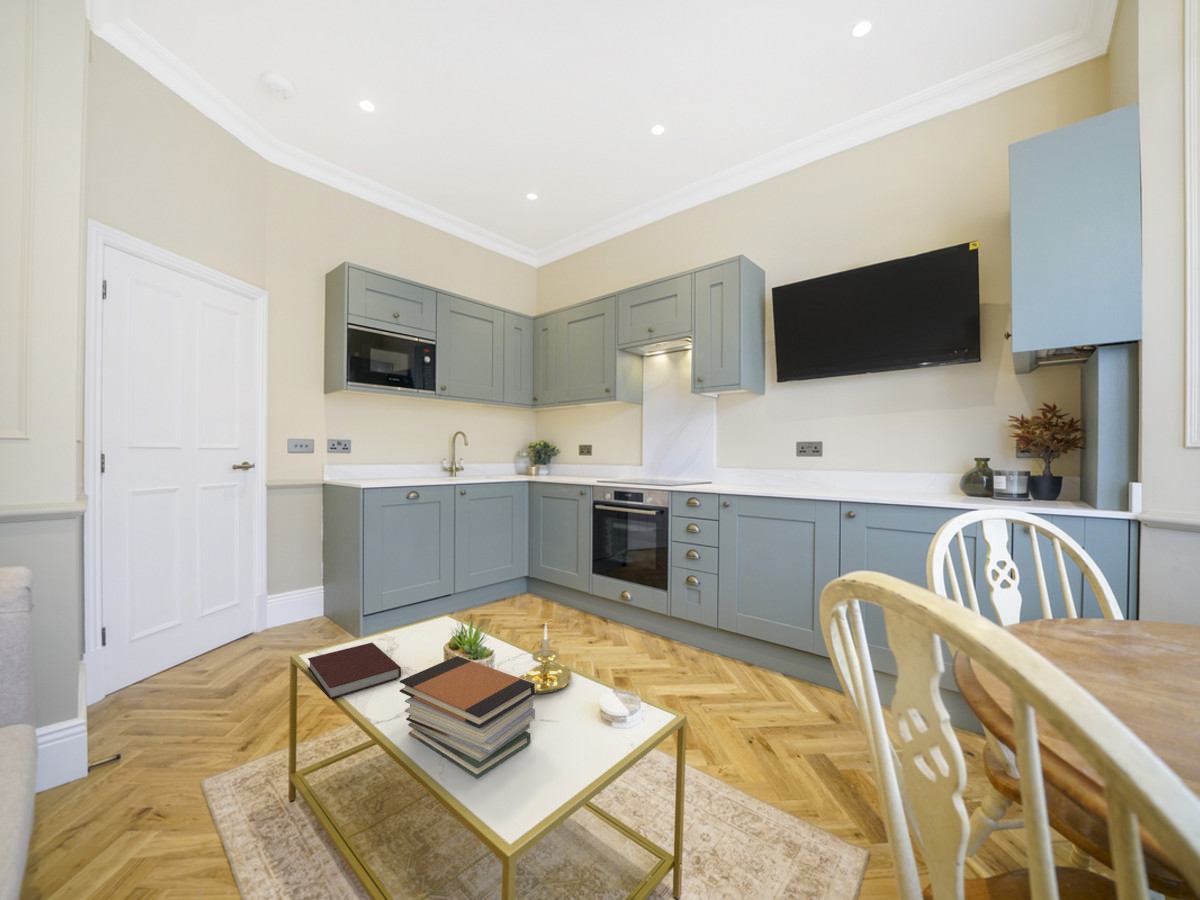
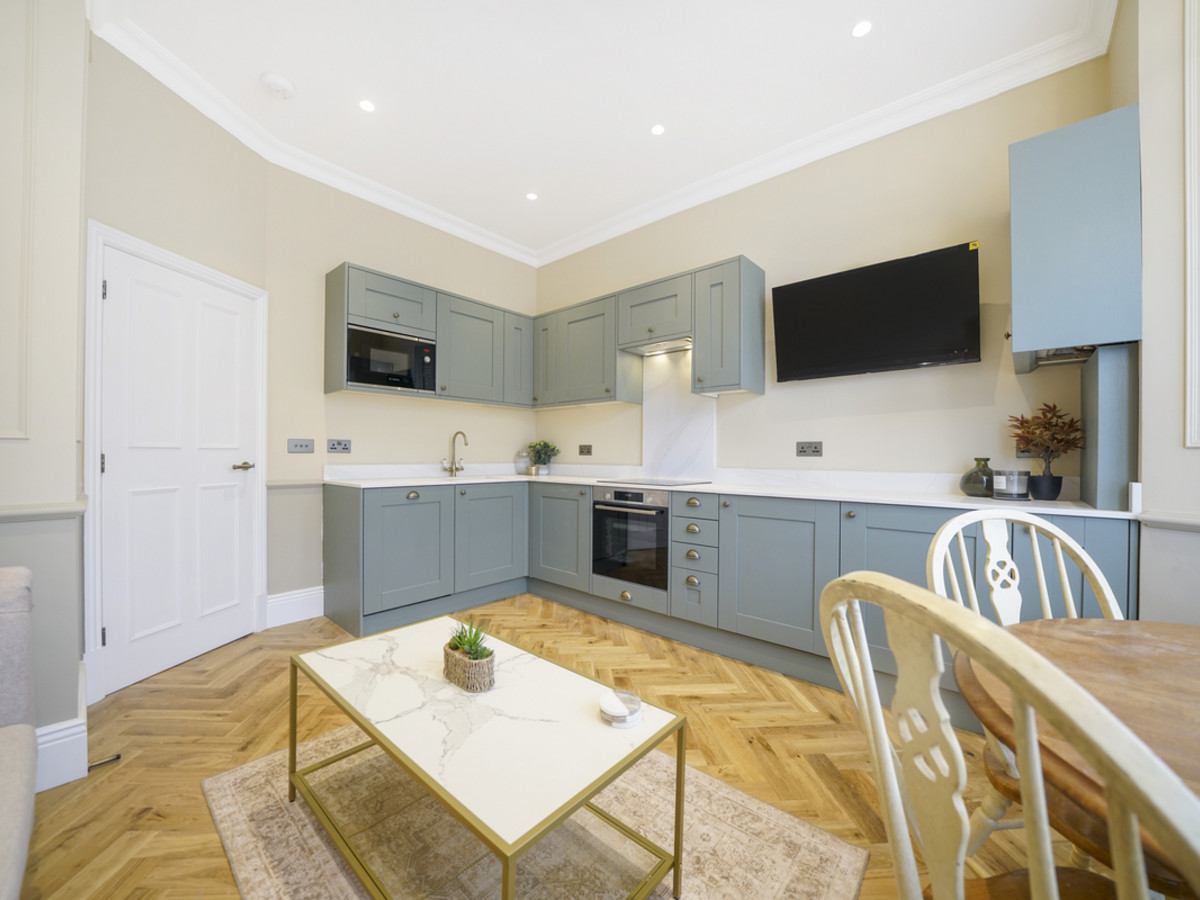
- notebook (353, 667)
- book stack (468, 710)
- candle holder (542, 654)
